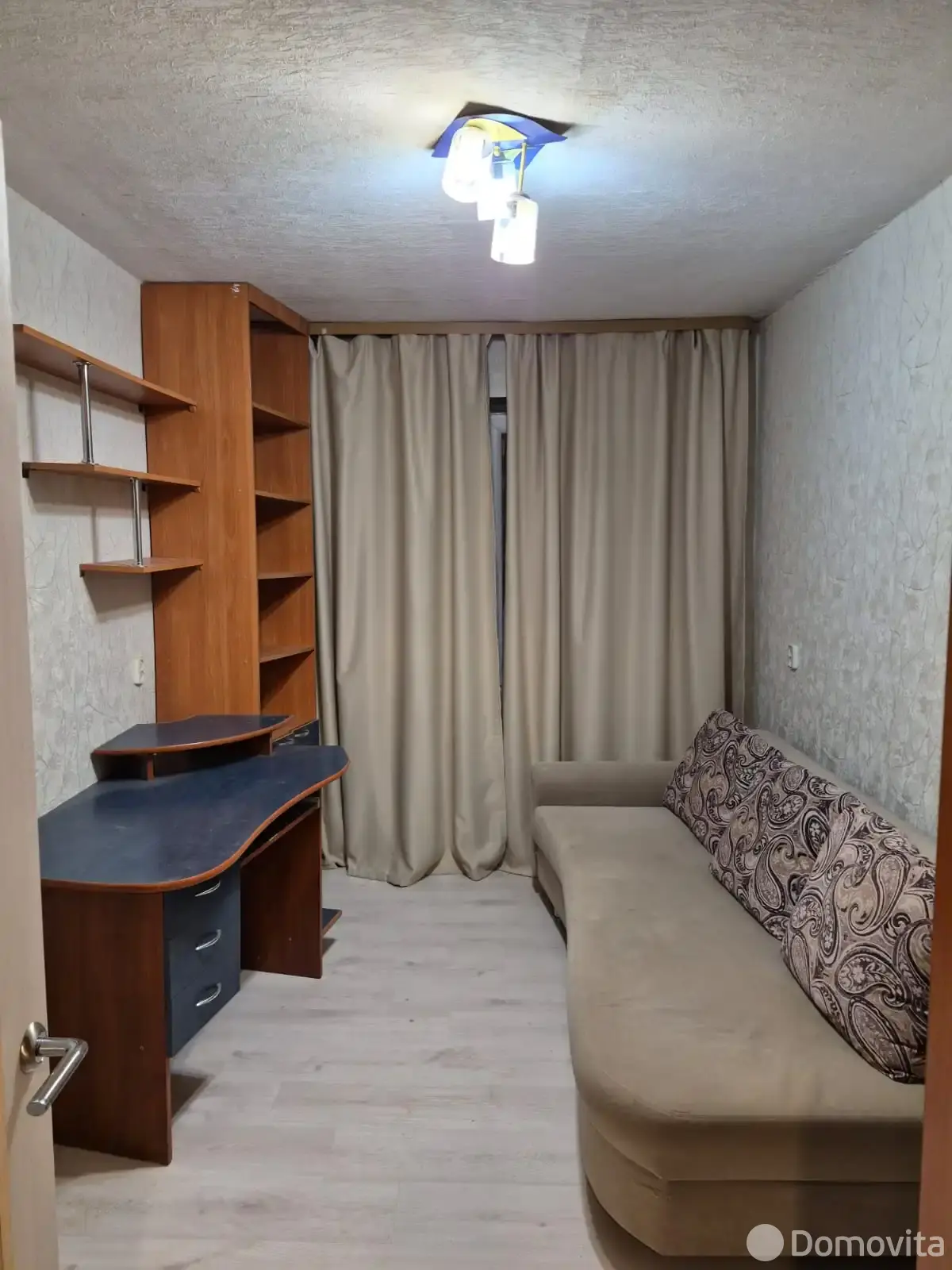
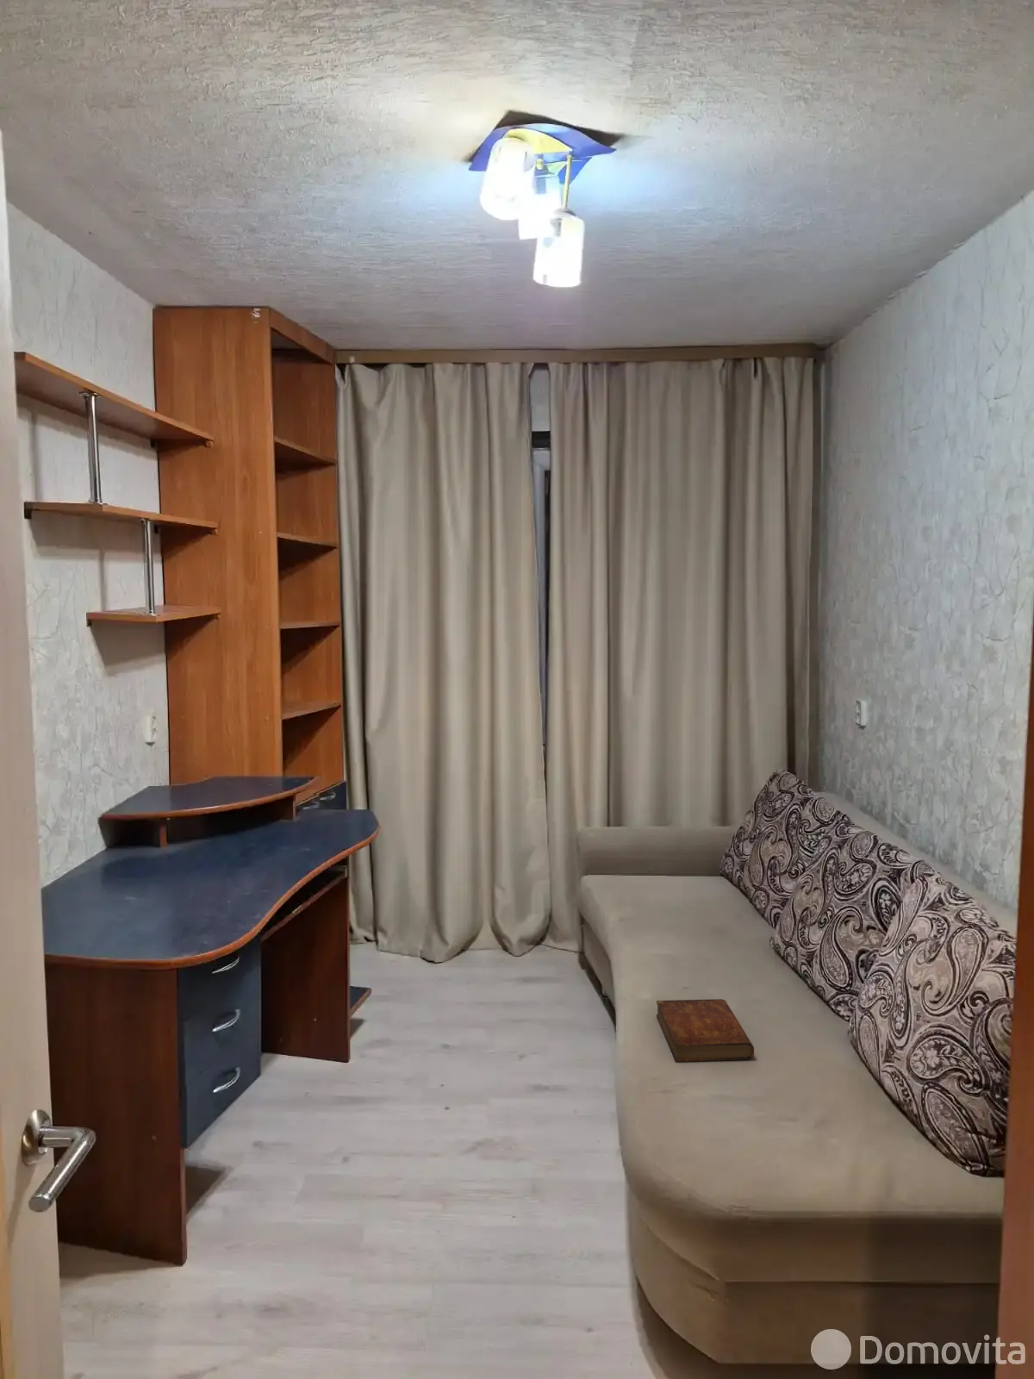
+ bible (703, 1028)
